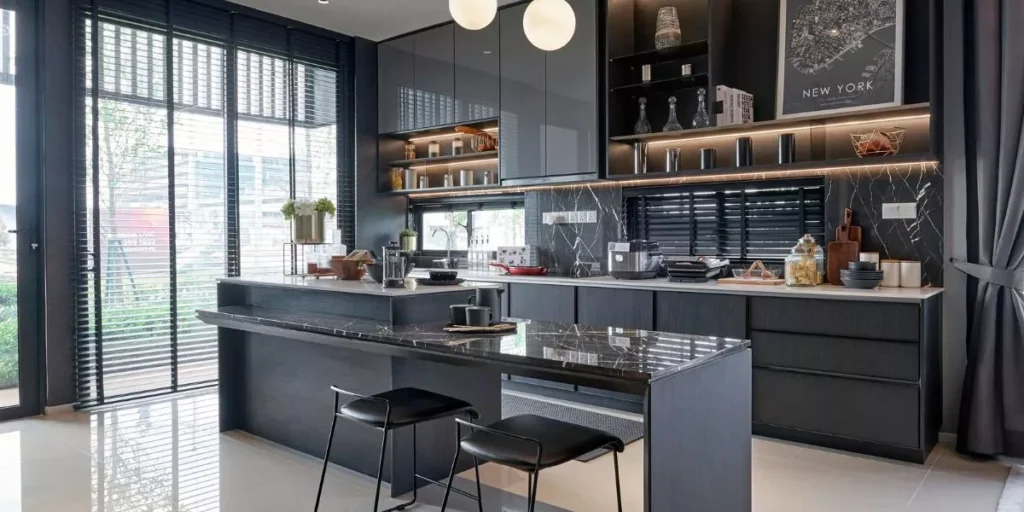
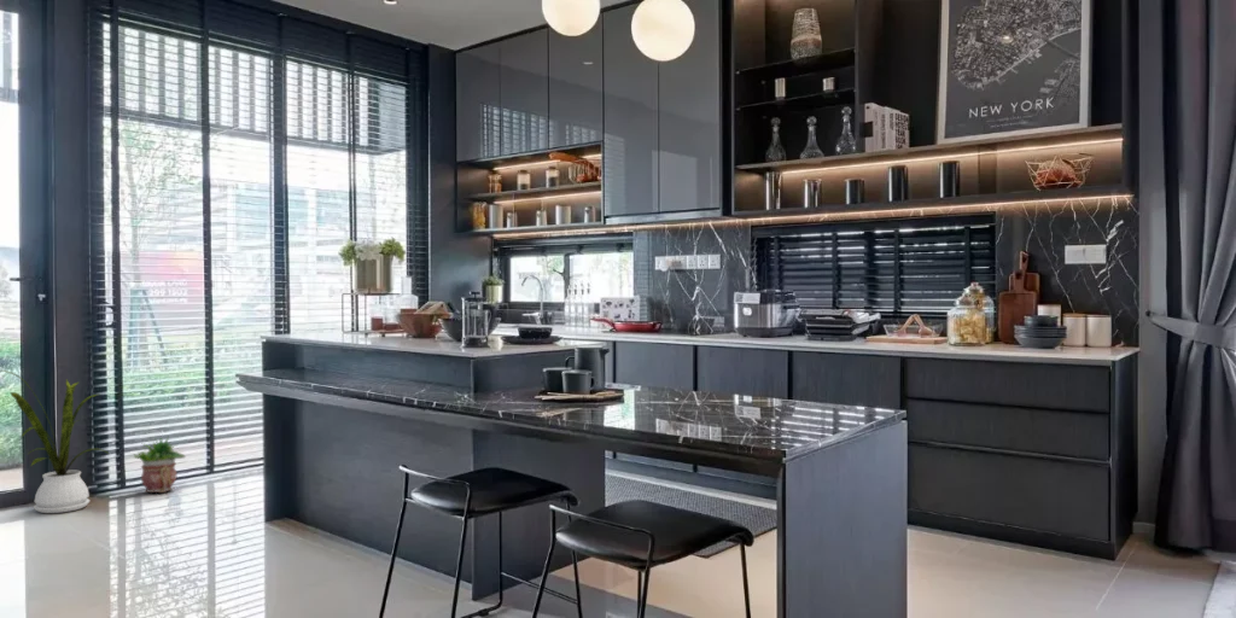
+ house plant (54, 439)
+ potted plant (158, 464)
